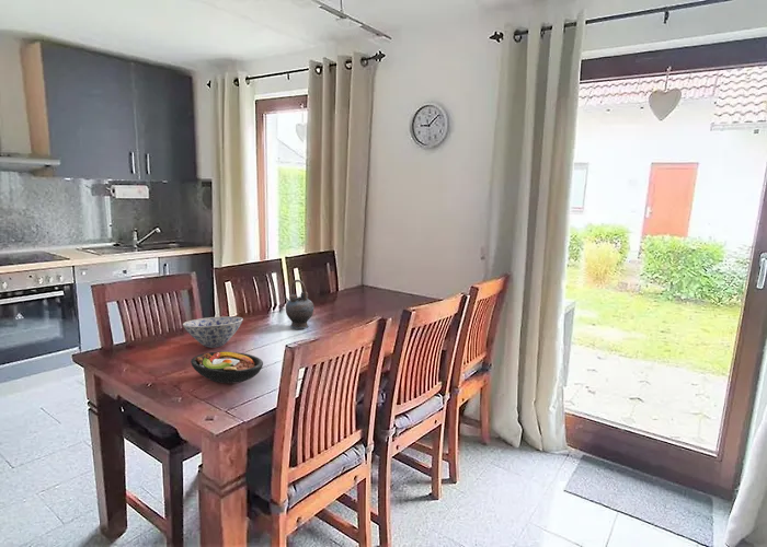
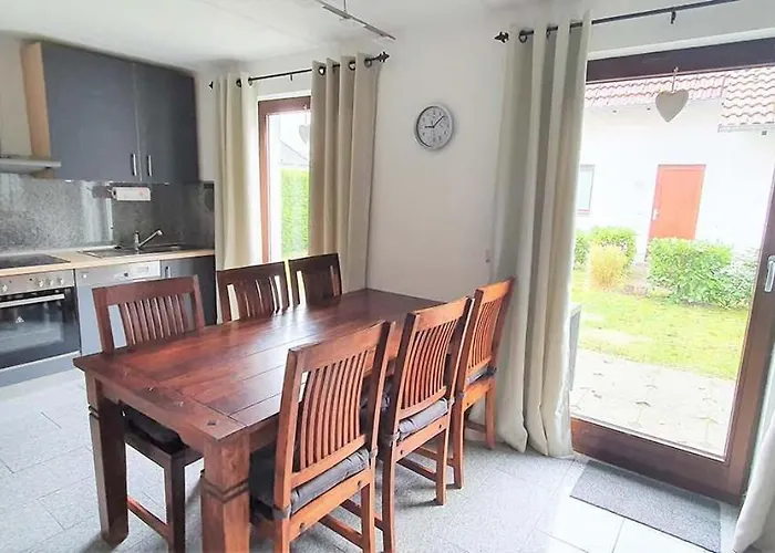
- bowl (214, 331)
- teapot (297, 303)
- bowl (227, 368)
